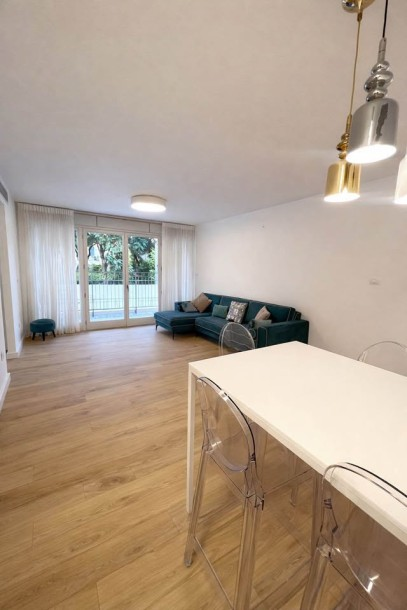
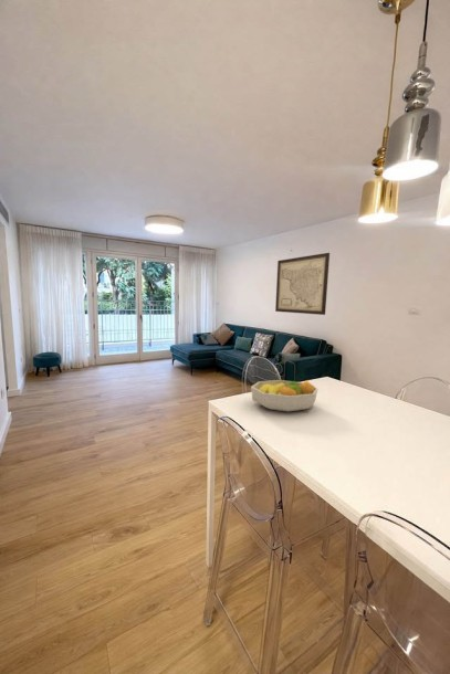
+ fruit bowl (284, 392)
+ wall art (299, 285)
